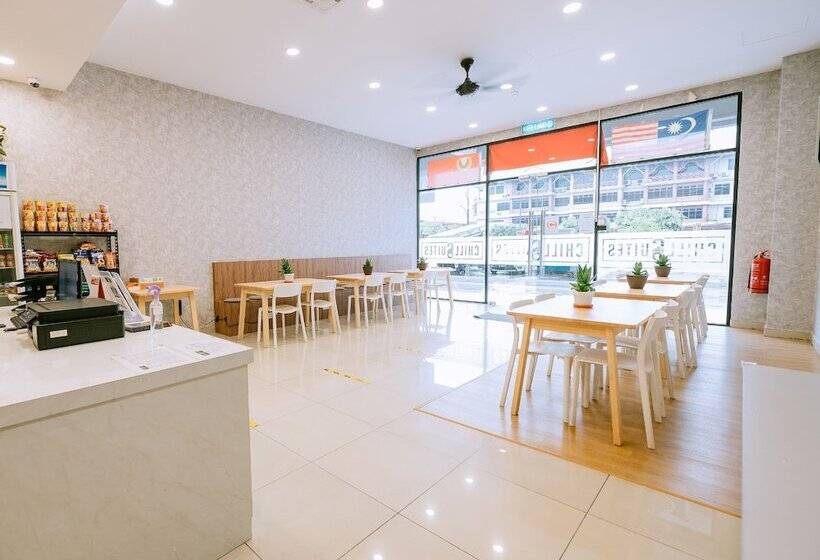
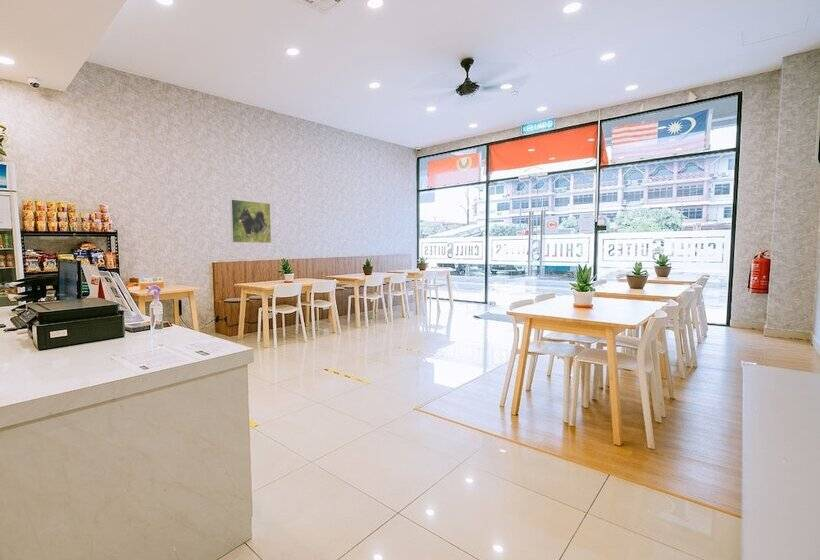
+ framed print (251, 222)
